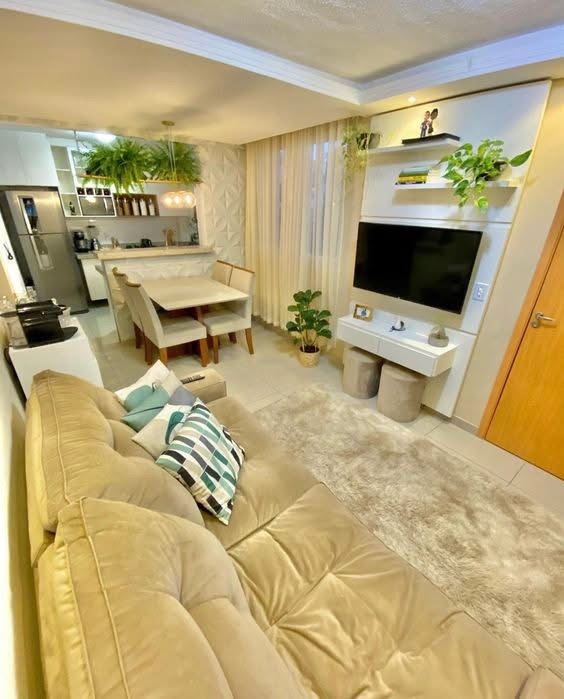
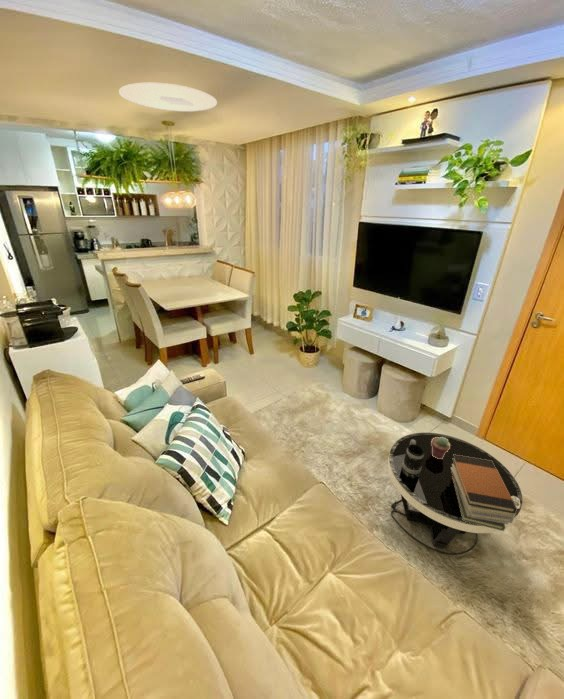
+ side table (442, 497)
+ ceiling light (169, 93)
+ potted succulent (440, 446)
+ mug (412, 457)
+ book stack (479, 490)
